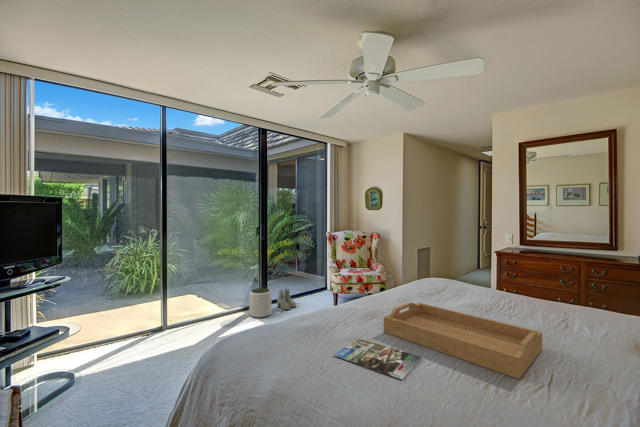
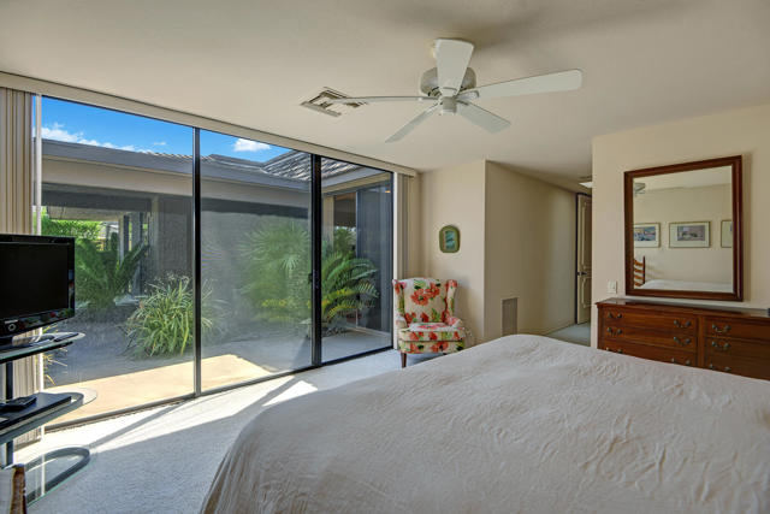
- plant pot (260, 302)
- boots (286, 298)
- serving tray (457, 329)
- magazine (377, 356)
